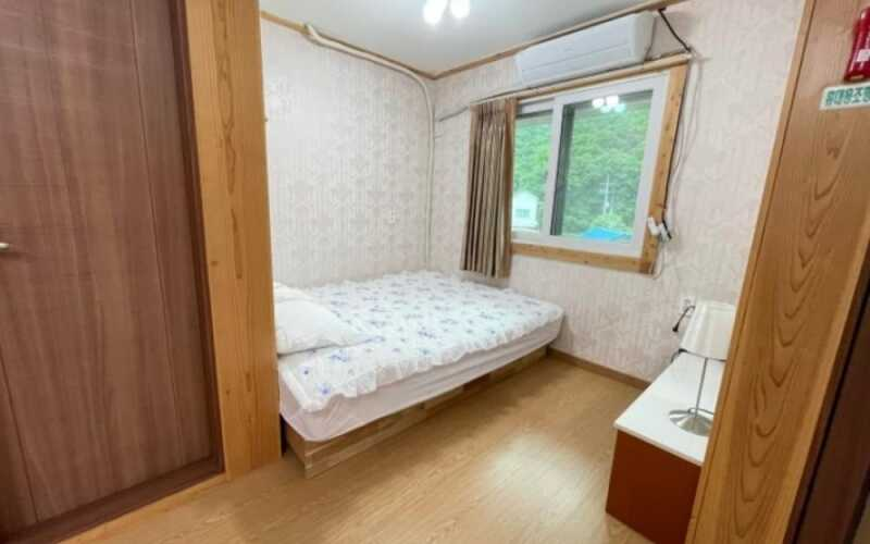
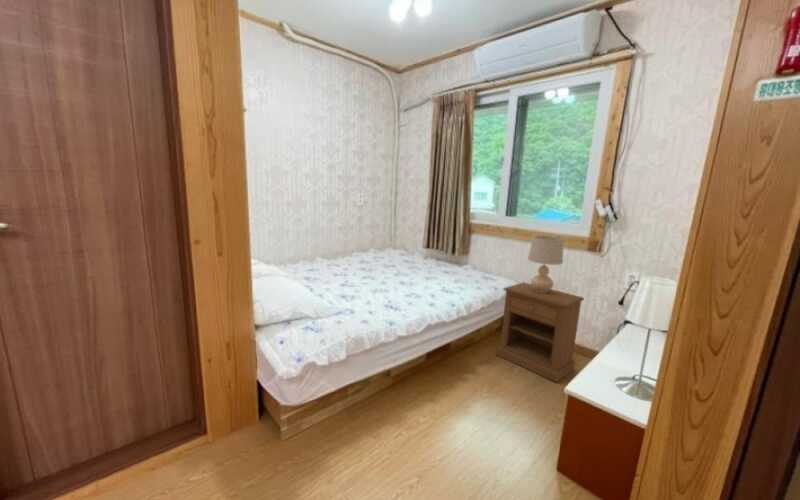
+ nightstand (537, 327)
+ table lamp (544, 264)
